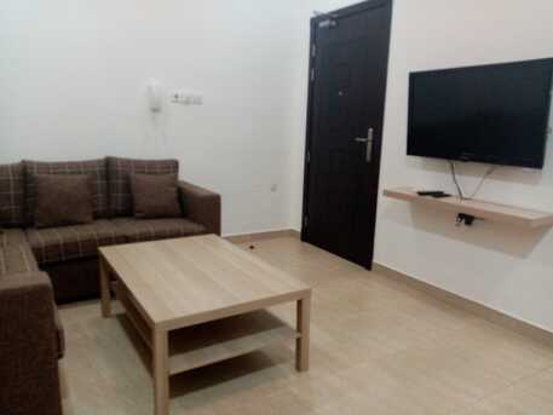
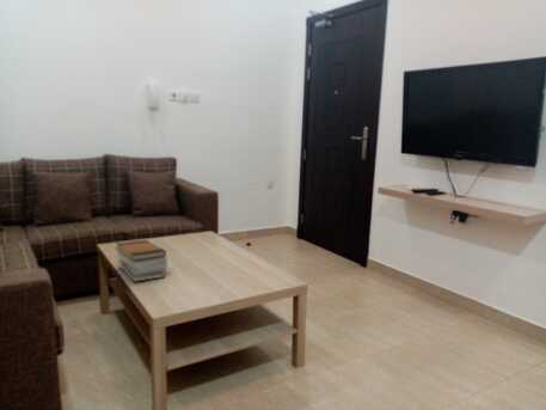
+ book stack (141, 259)
